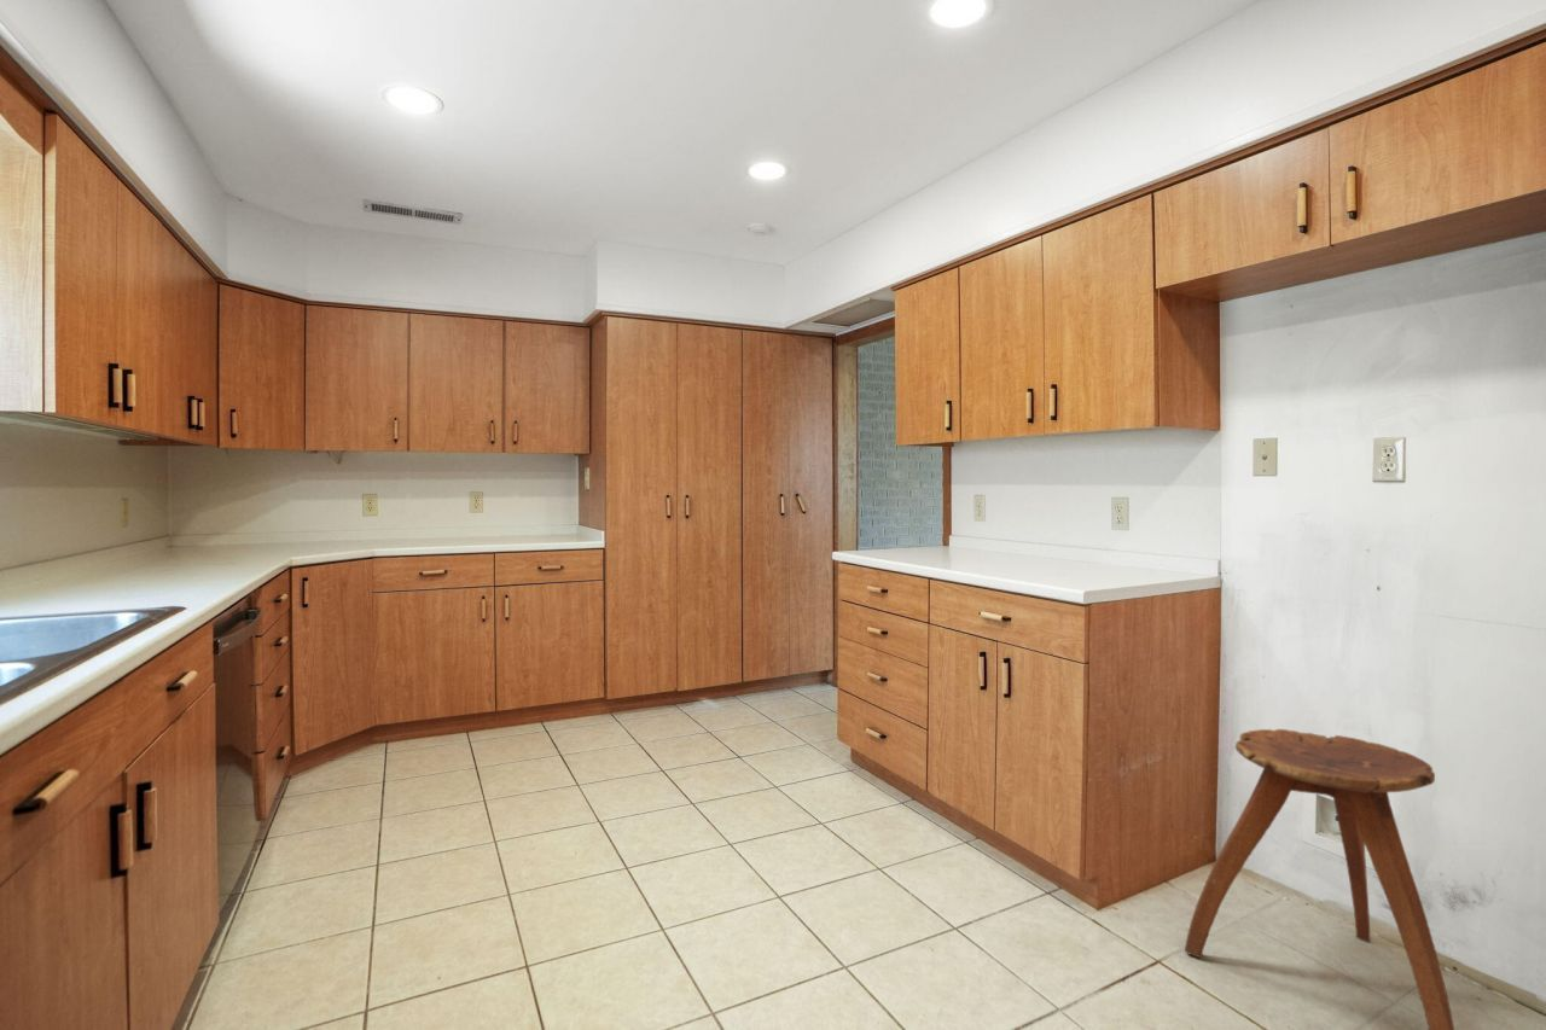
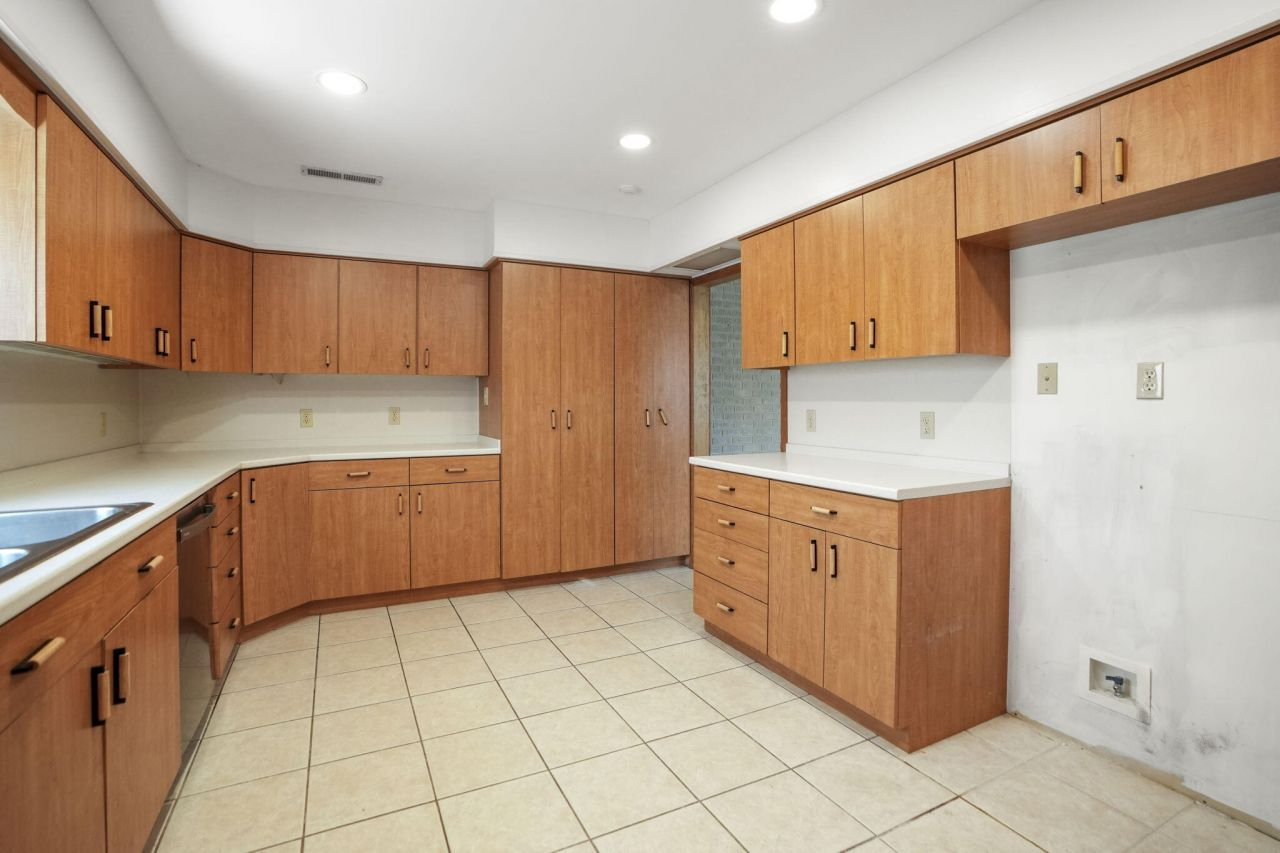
- stool (1352, 866)
